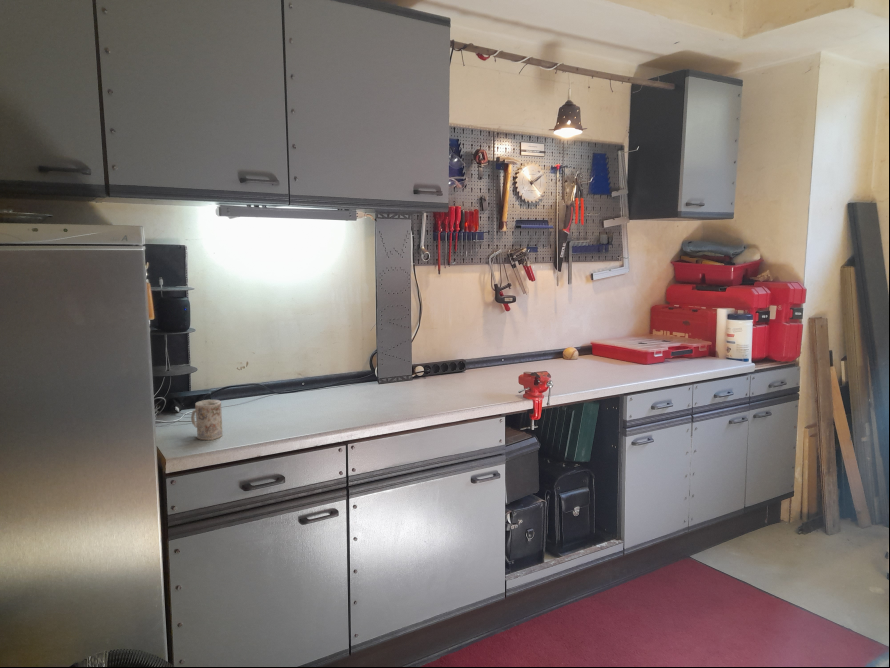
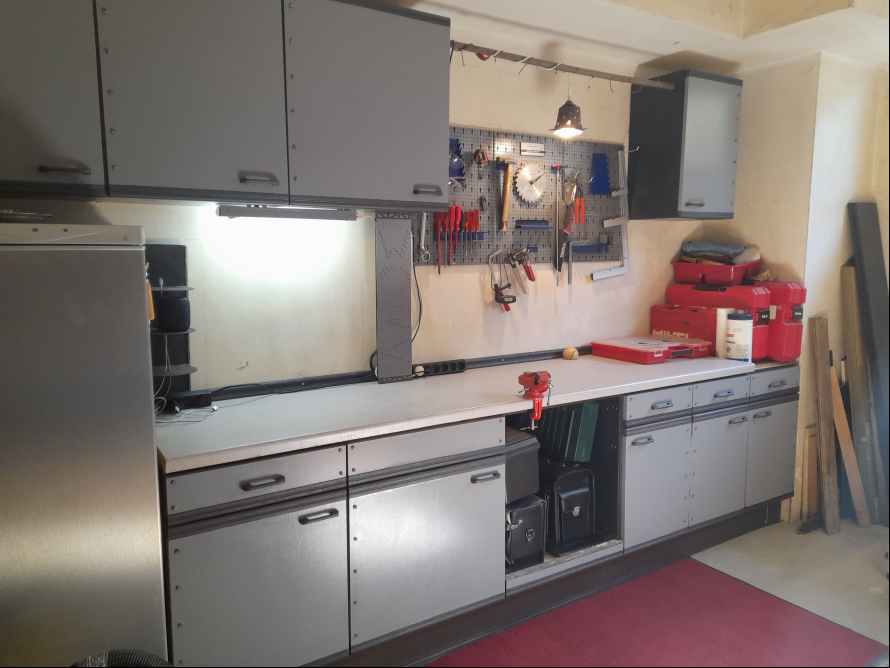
- mug (206, 418)
